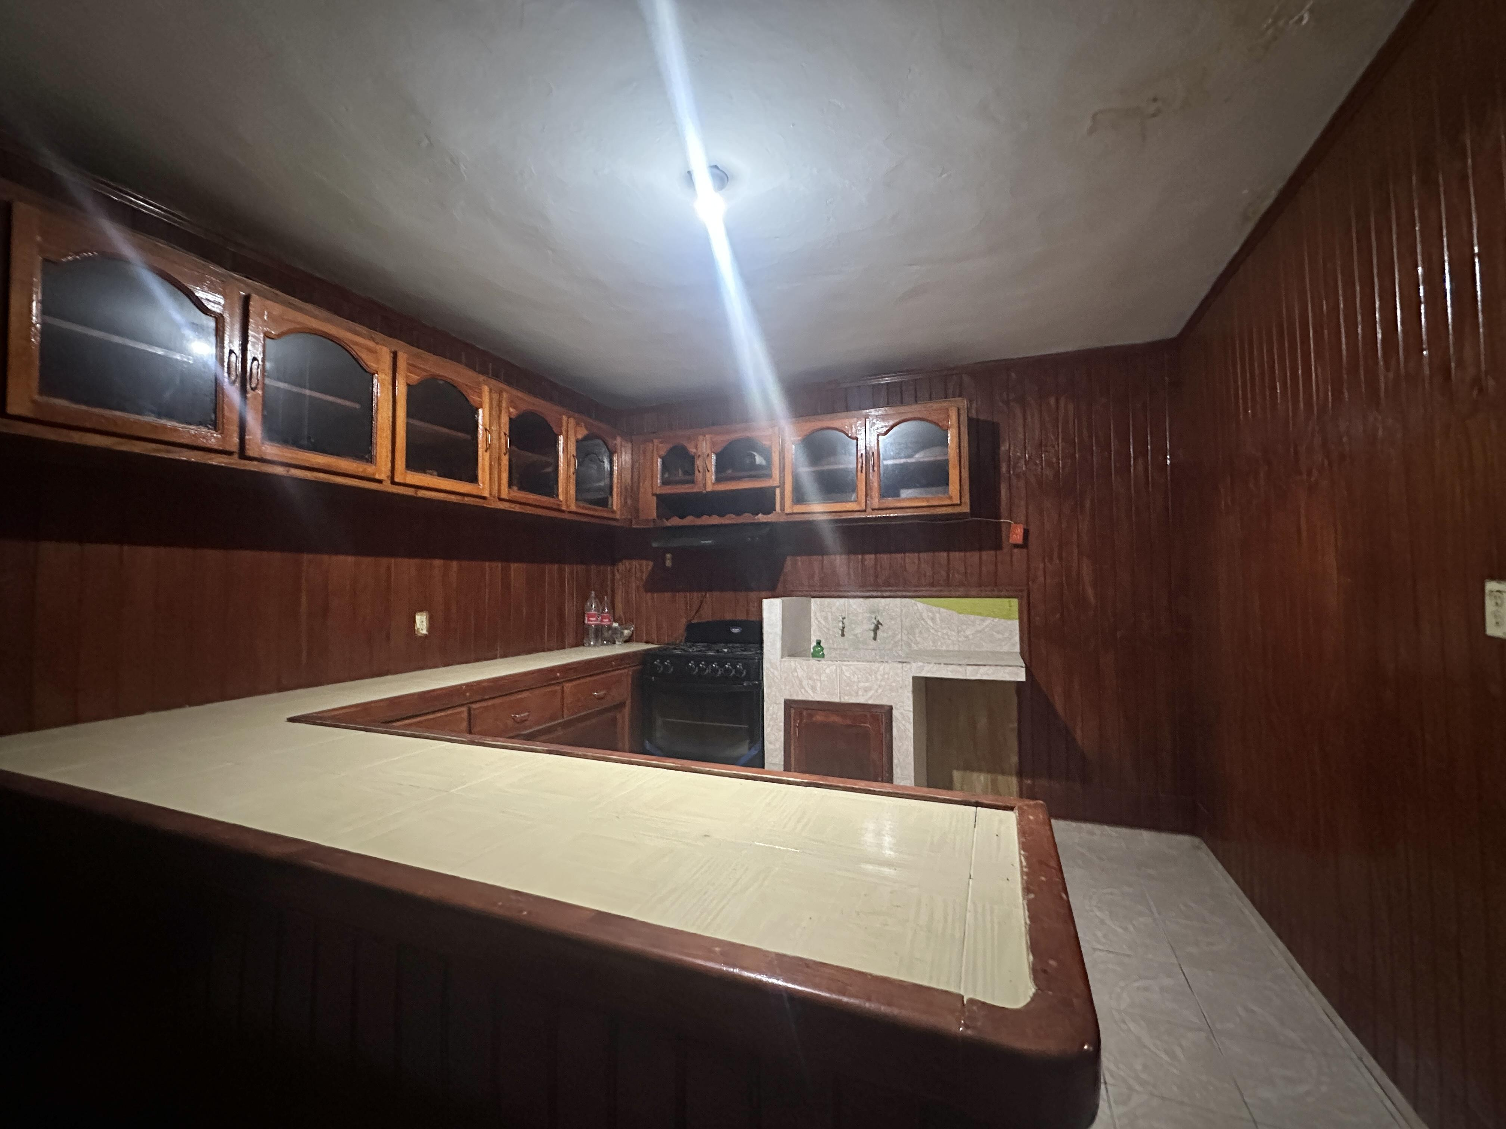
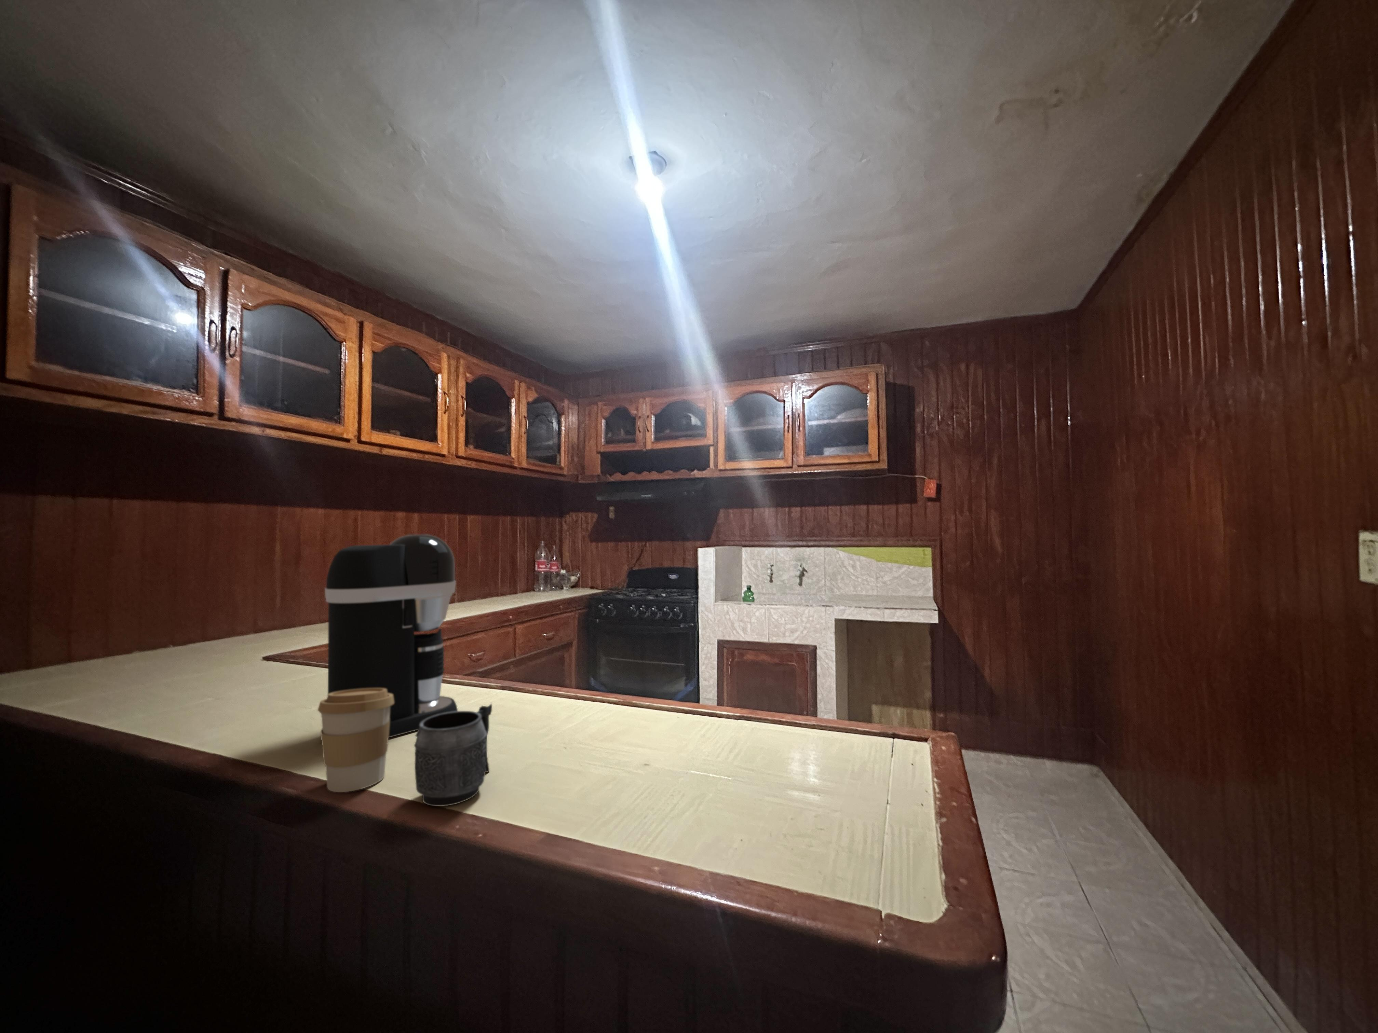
+ coffee maker (394, 628)
+ mug (460, 751)
+ coffee cup (357, 735)
